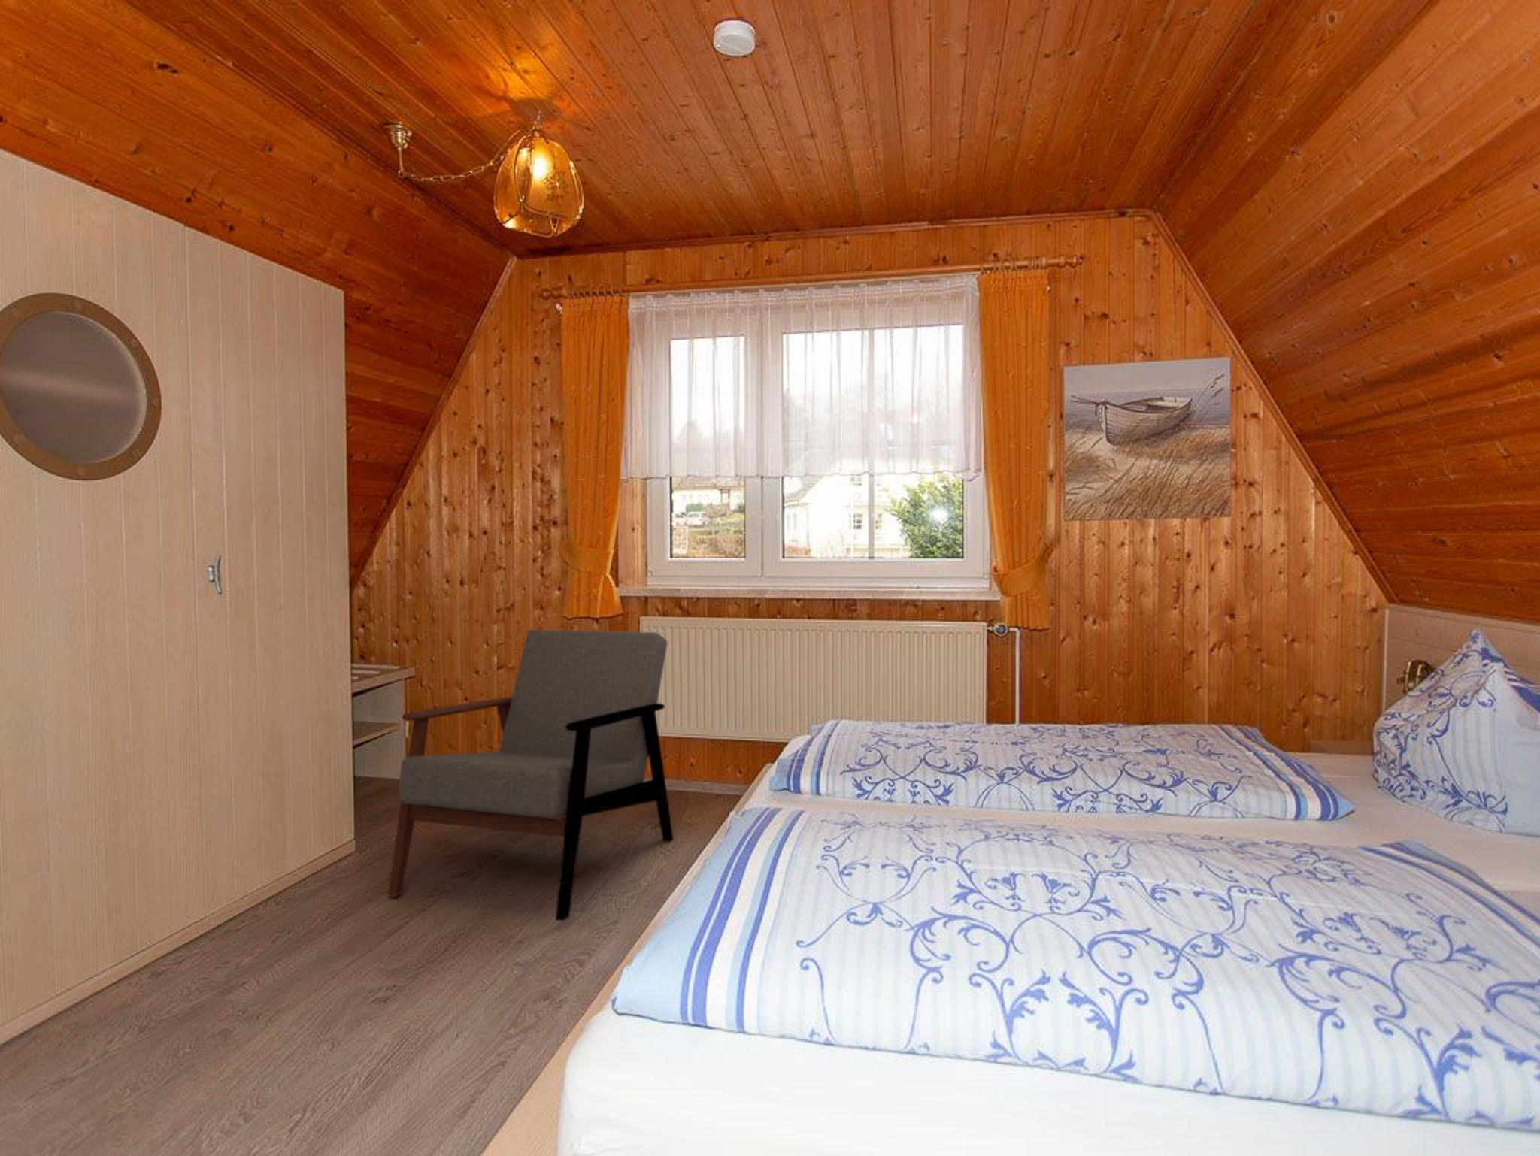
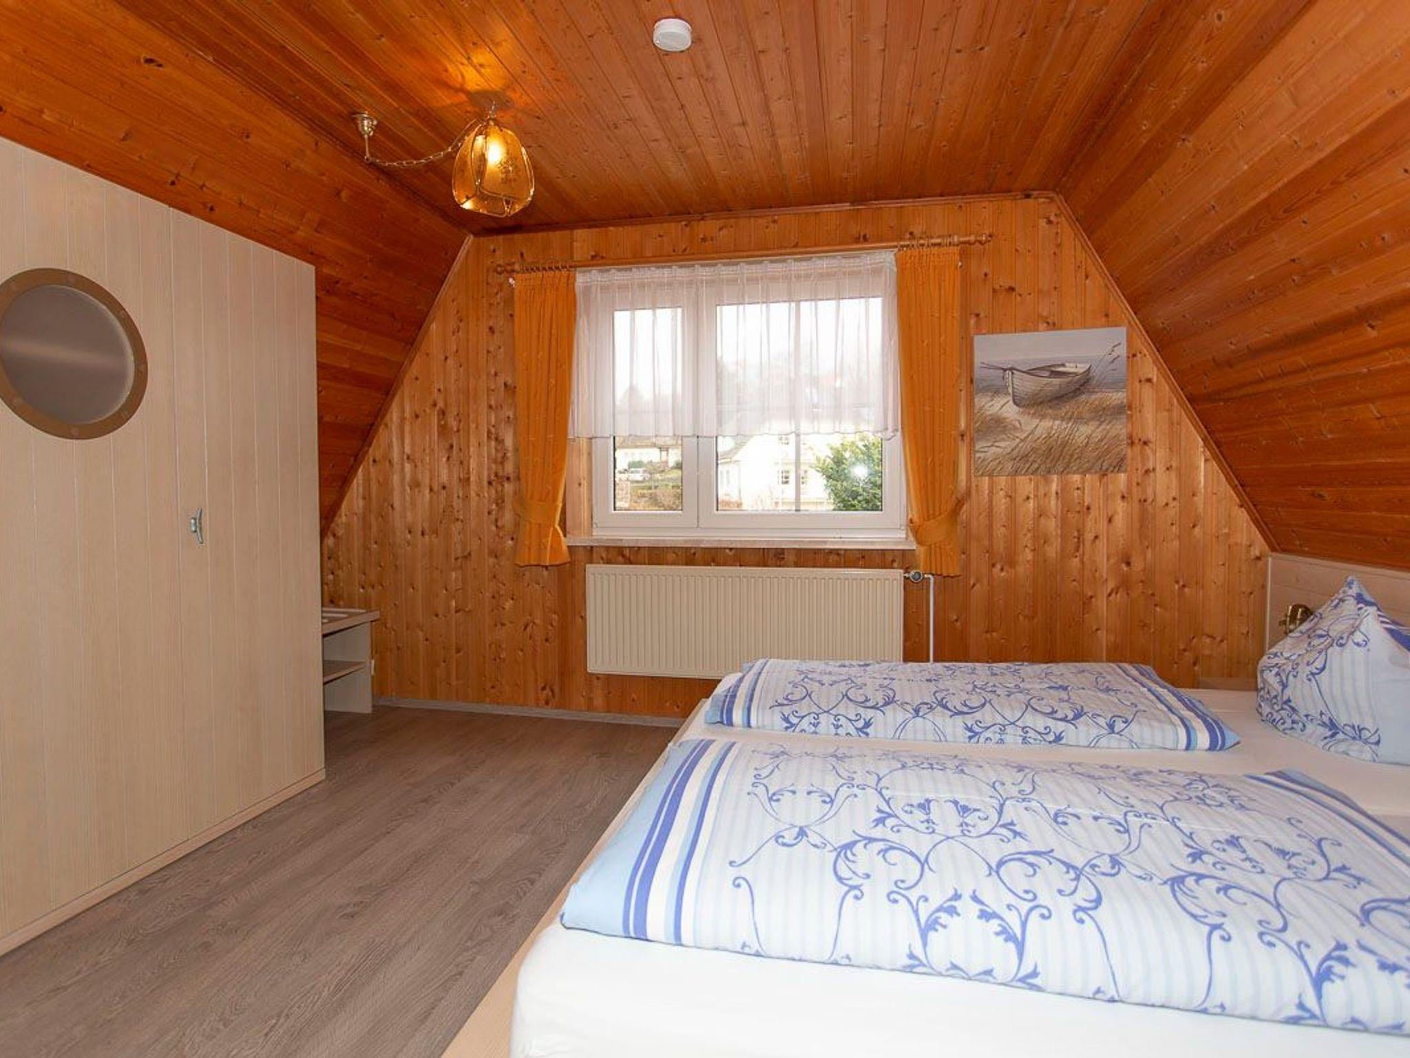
- armchair (545, 750)
